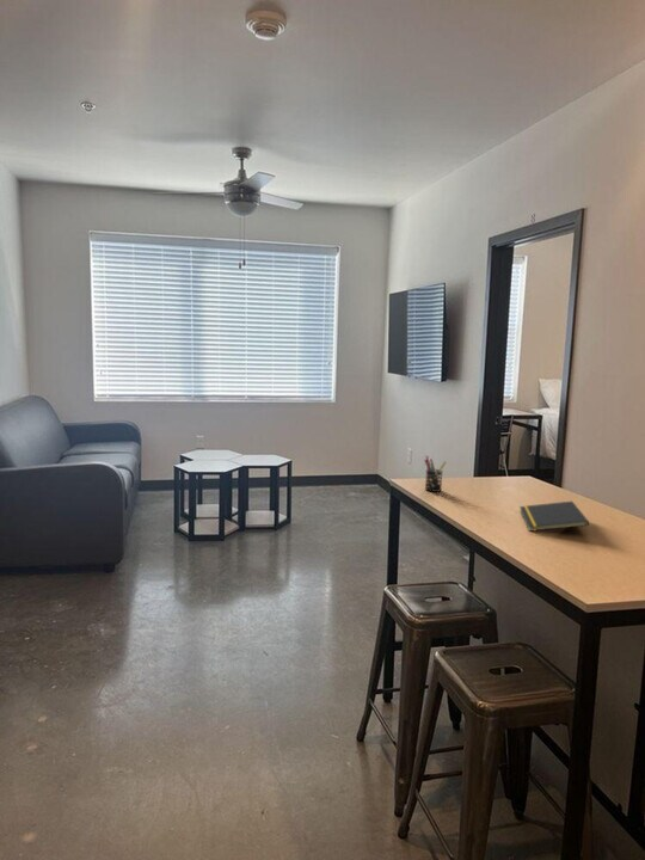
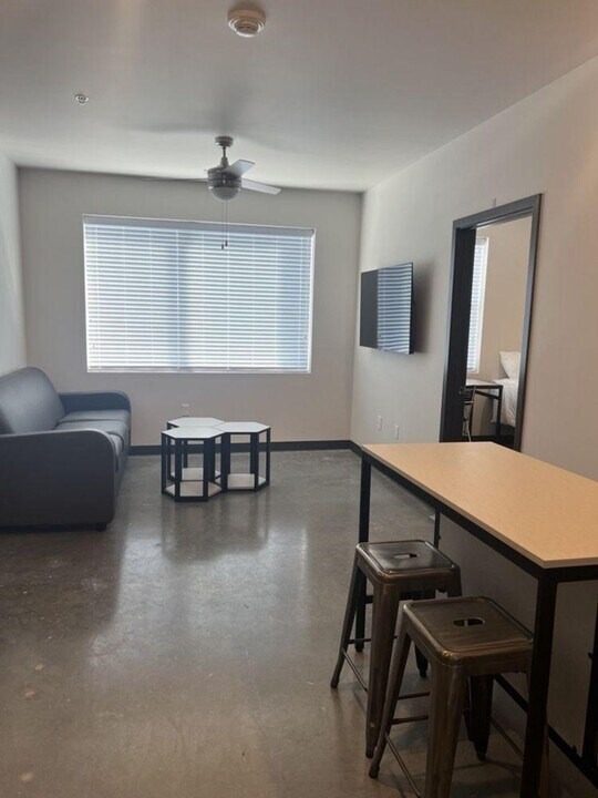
- notepad (552, 515)
- pen holder (432, 473)
